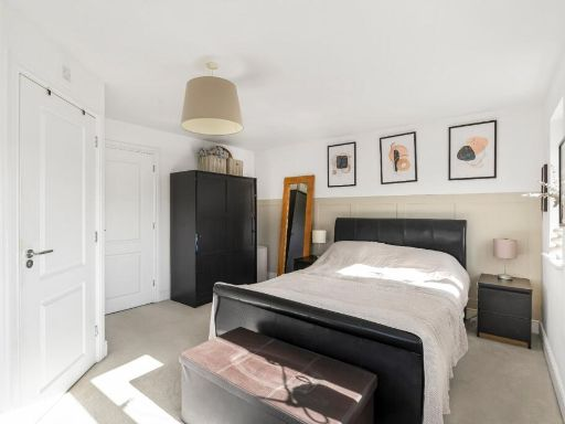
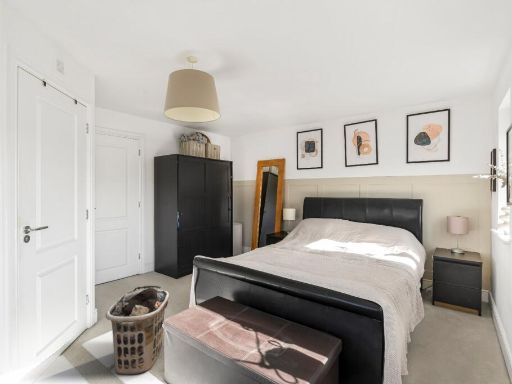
+ clothes hamper (140, 324)
